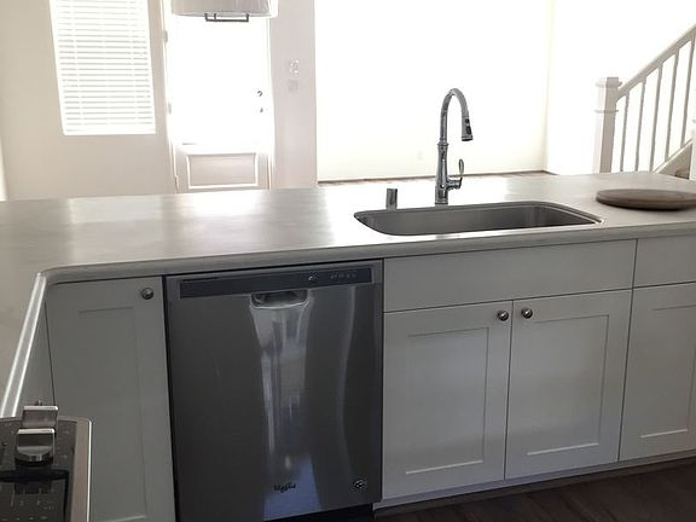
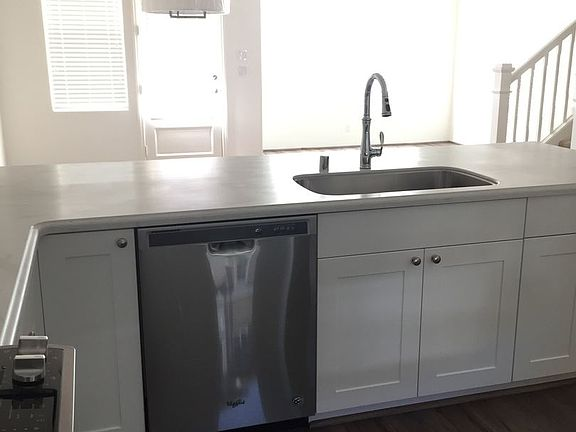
- cutting board (648, 197)
